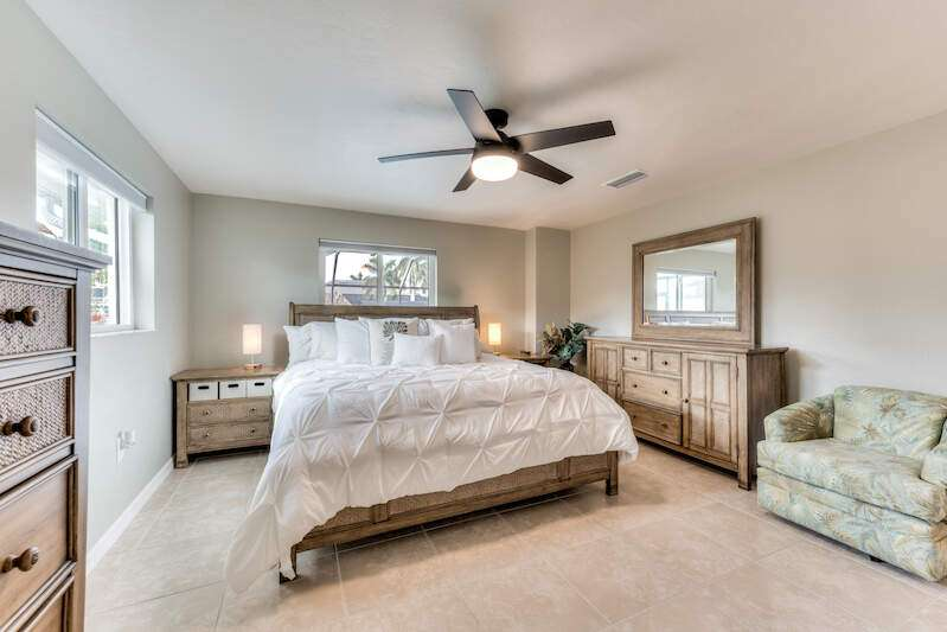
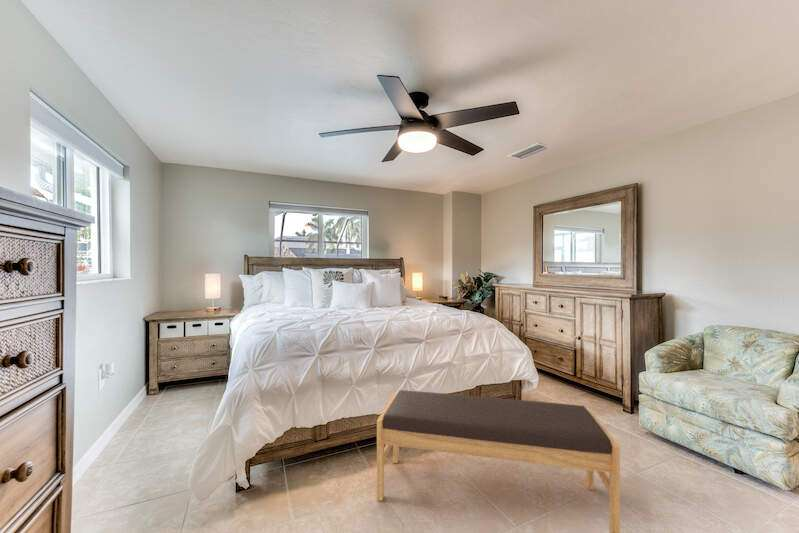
+ bench (487, 451)
